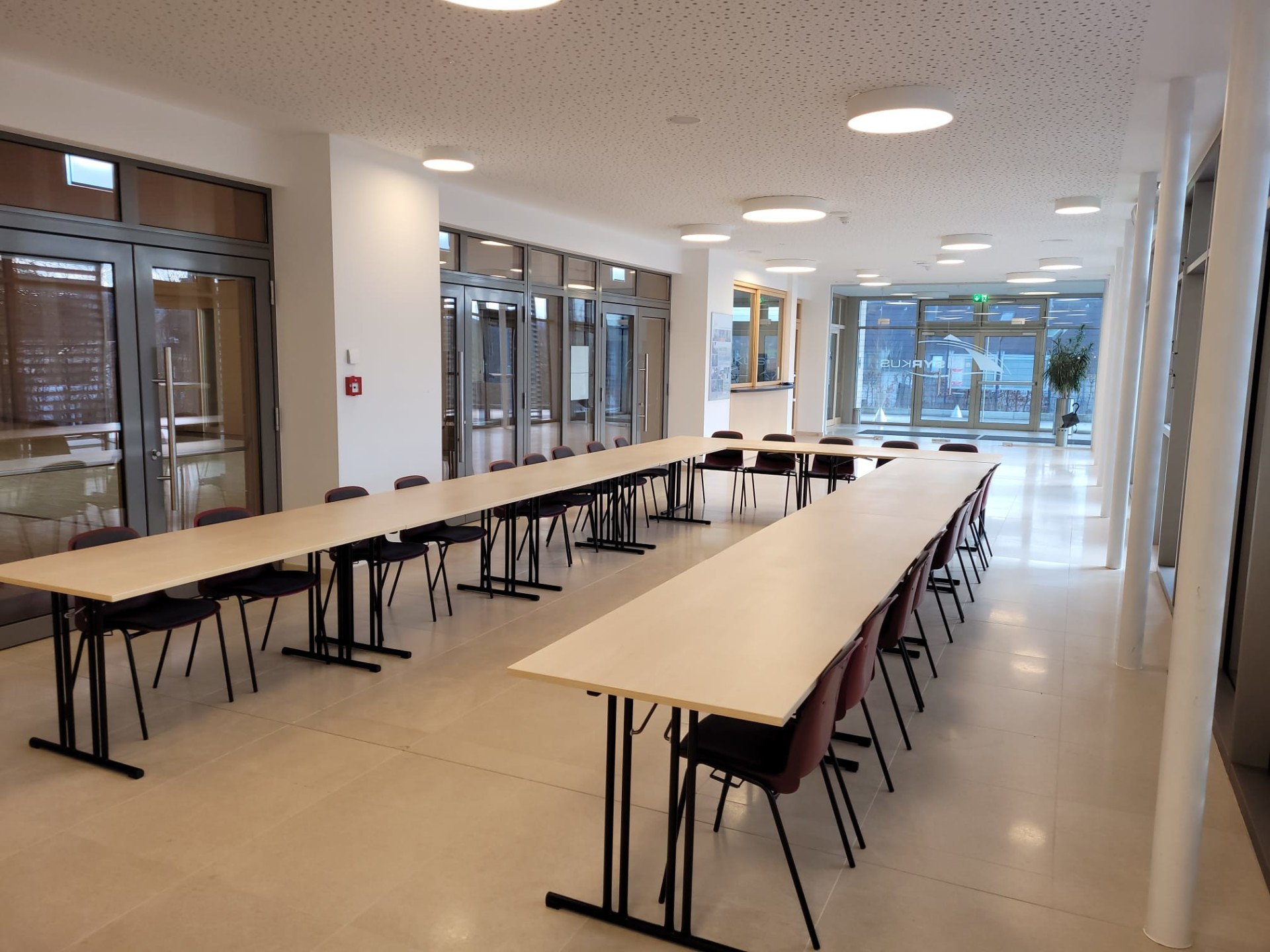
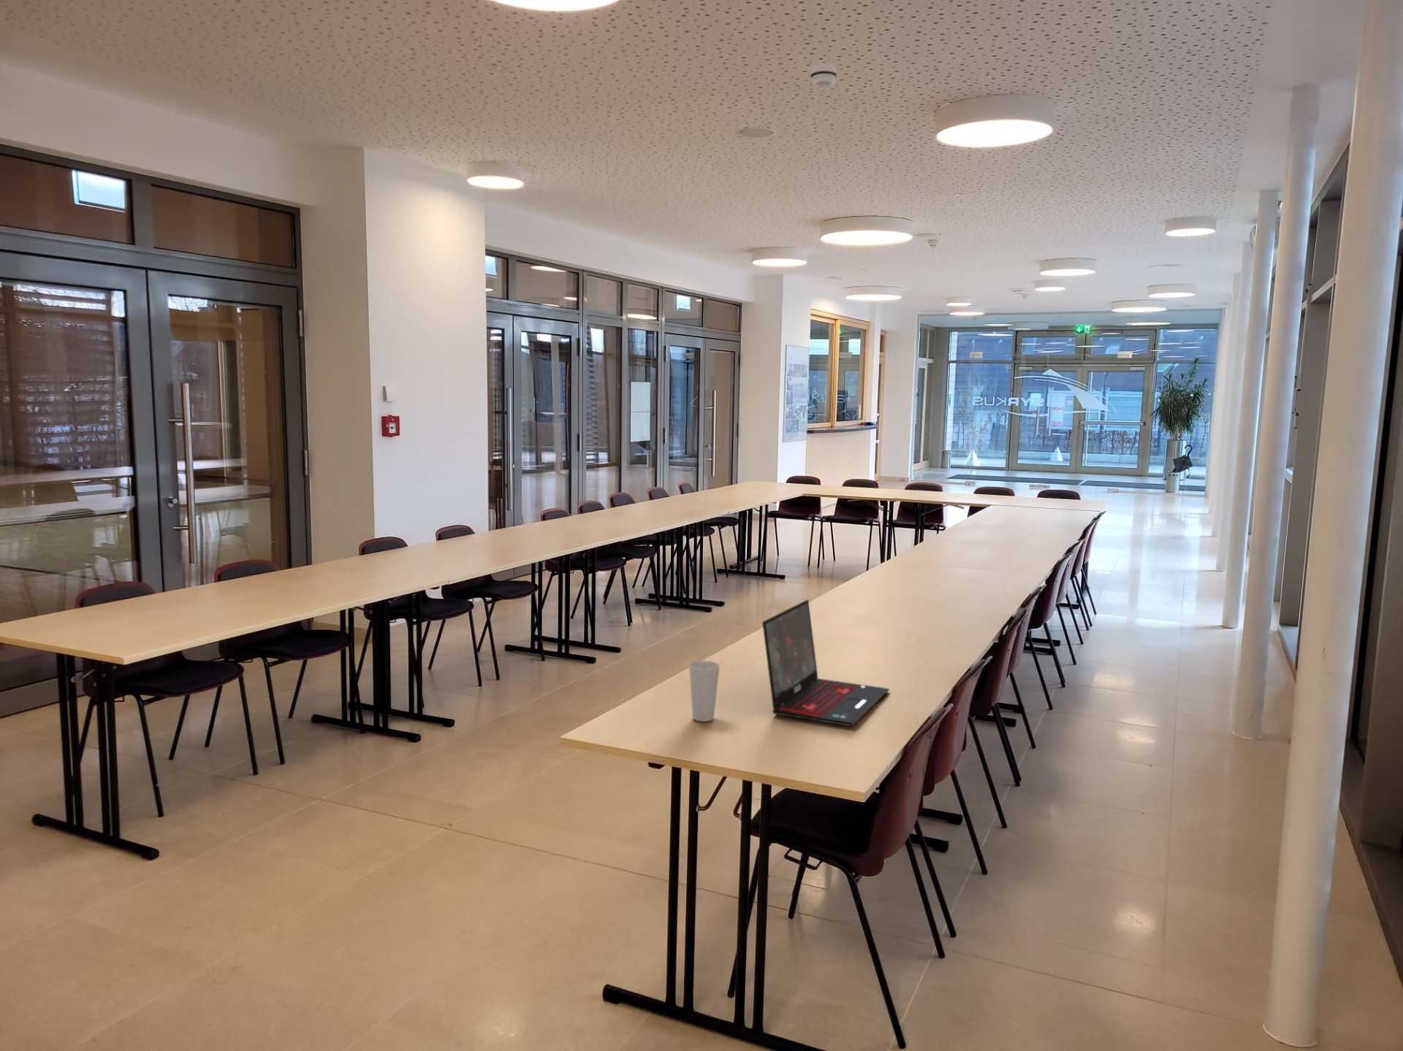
+ cup (704, 691)
+ smoke detector (823, 75)
+ laptop (815, 660)
